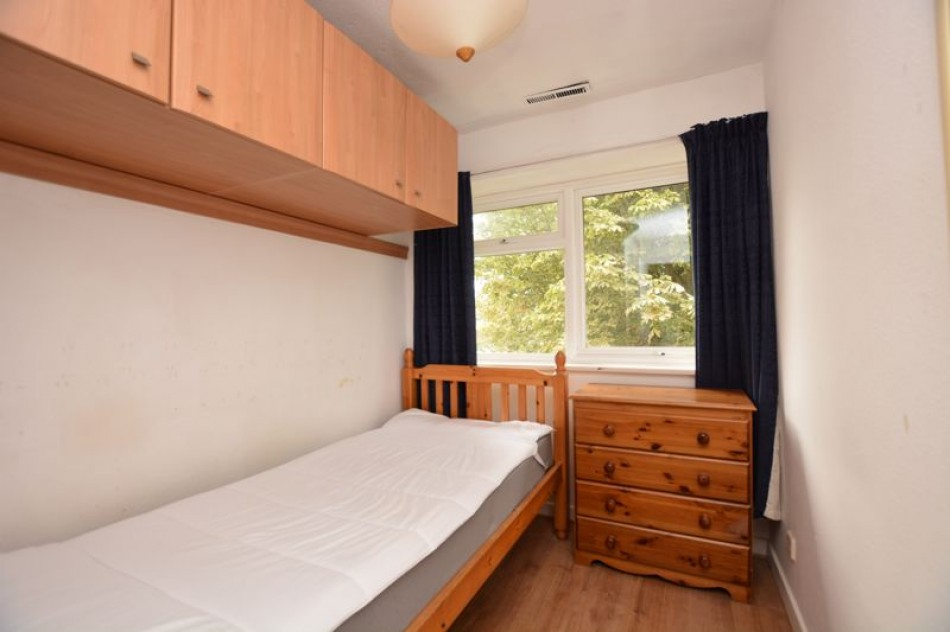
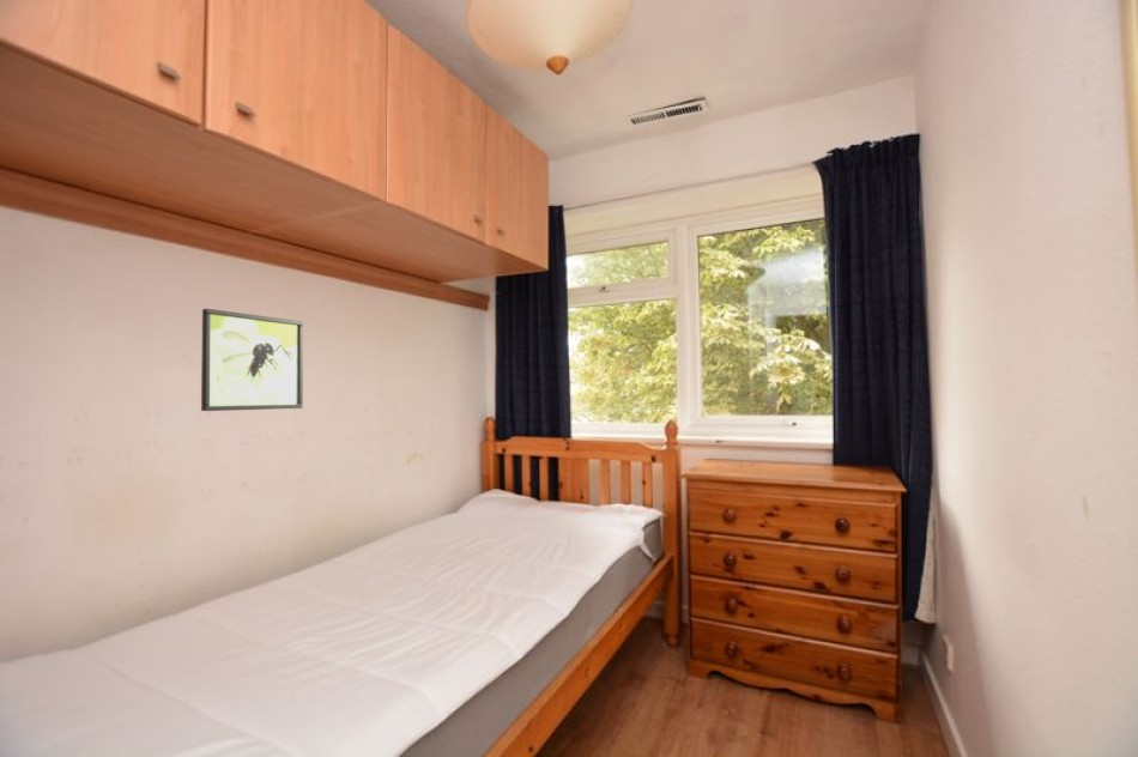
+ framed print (256, 362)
